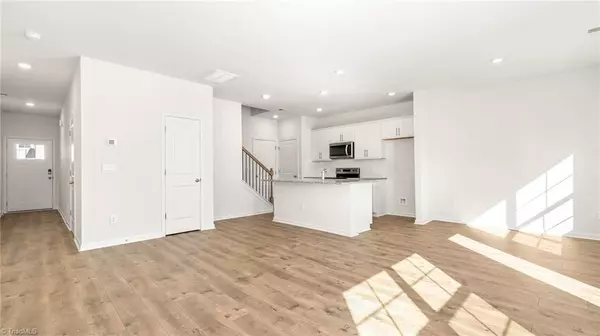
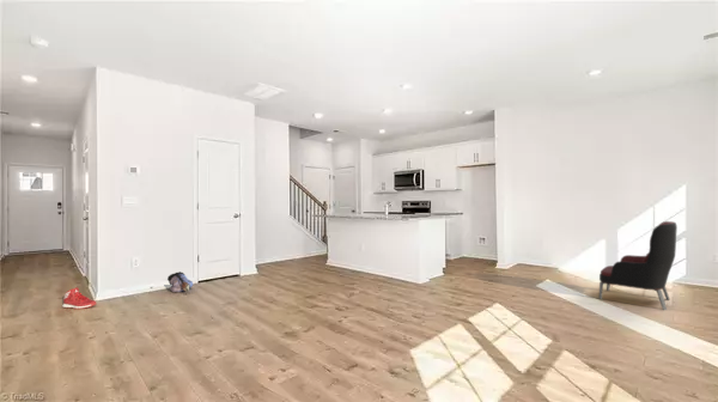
+ armchair (634, 260)
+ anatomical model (182, 281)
+ sneaker (79, 297)
